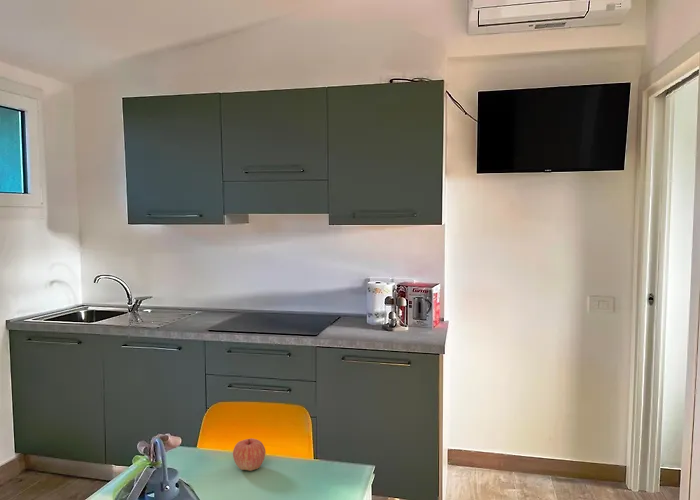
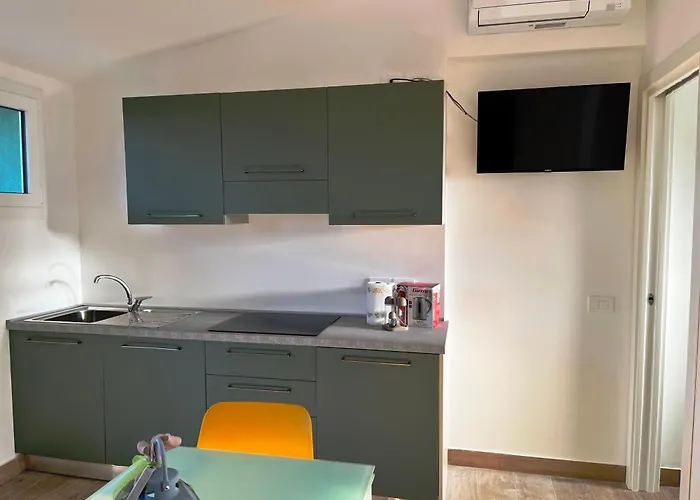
- apple (249, 453)
